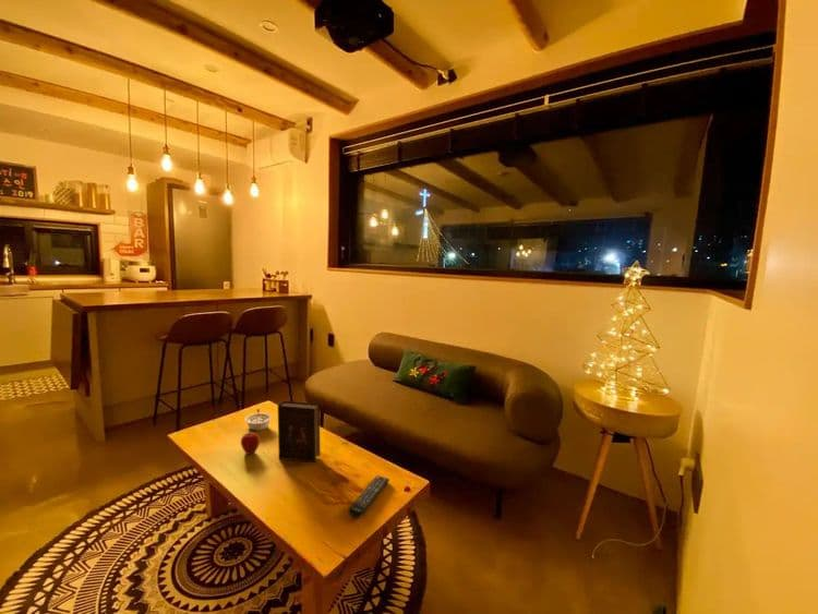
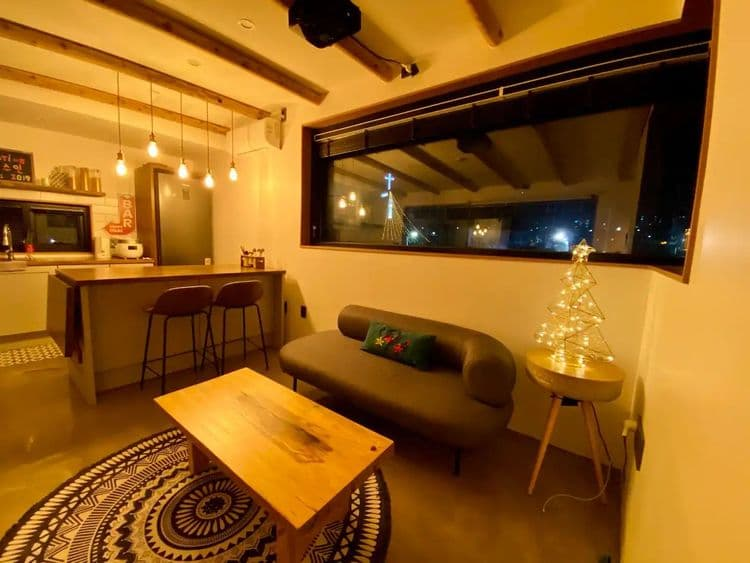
- fruit (250, 442)
- legume (257, 421)
- bible (299, 431)
- remote control (370, 494)
